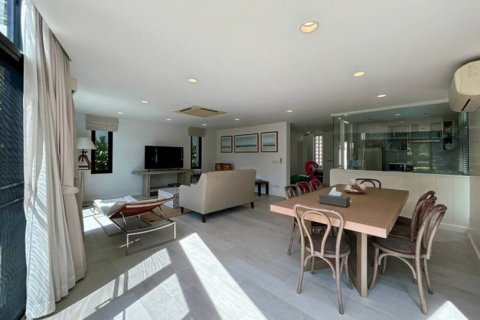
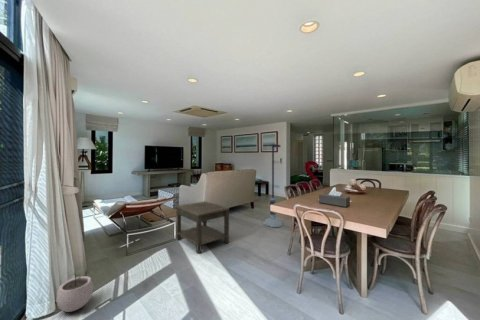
+ plant pot (75, 289)
+ floor lamp (273, 183)
+ side table (203, 223)
